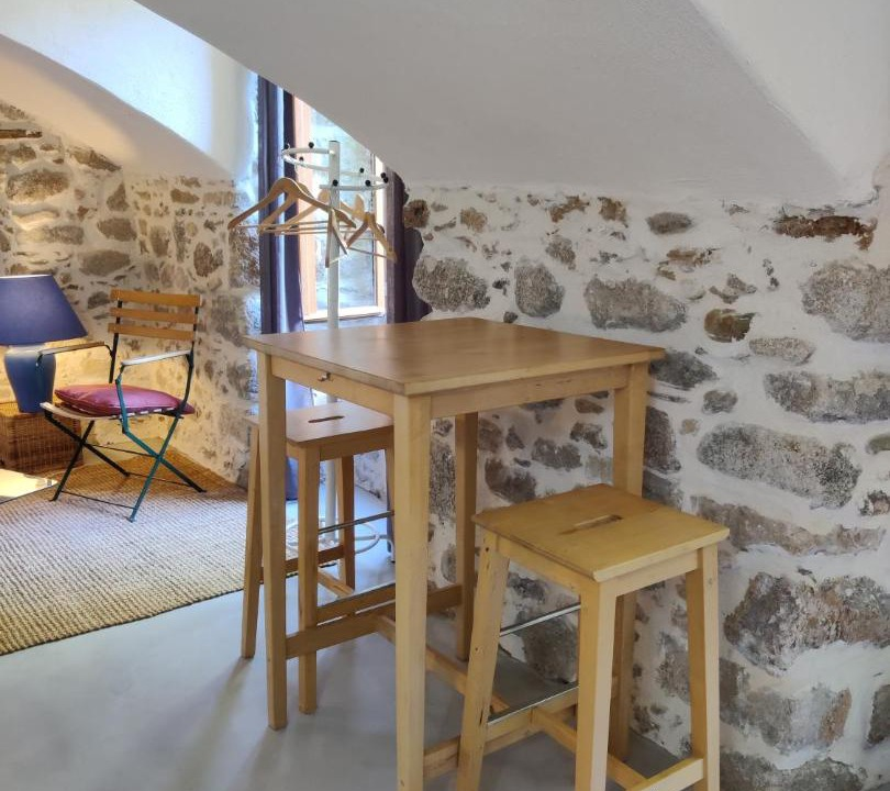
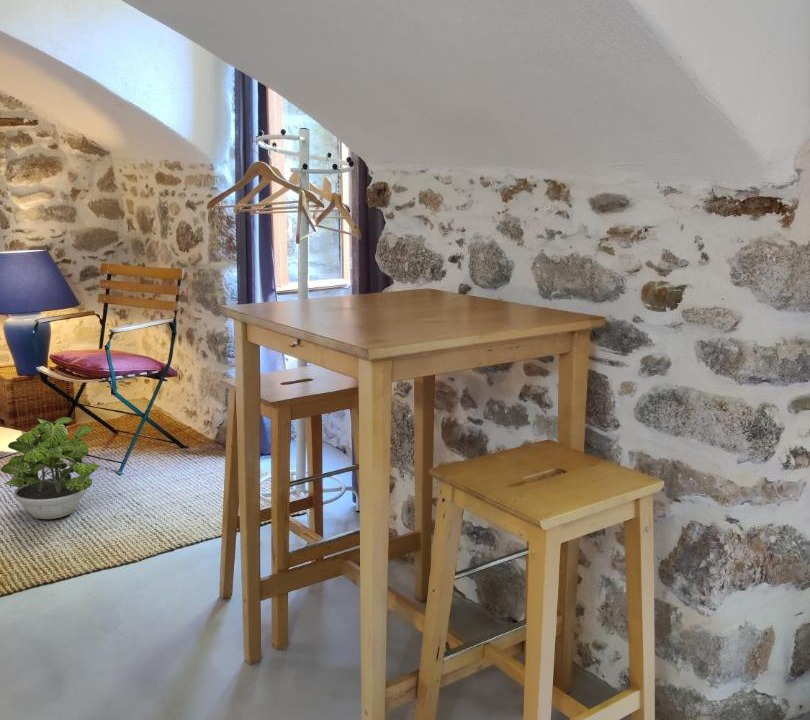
+ potted plant (47, 465)
